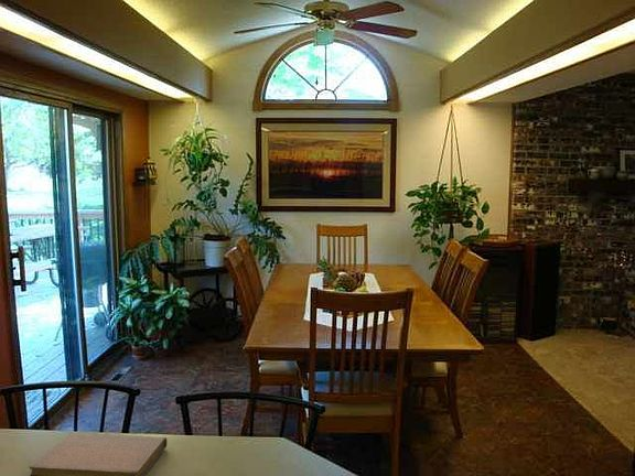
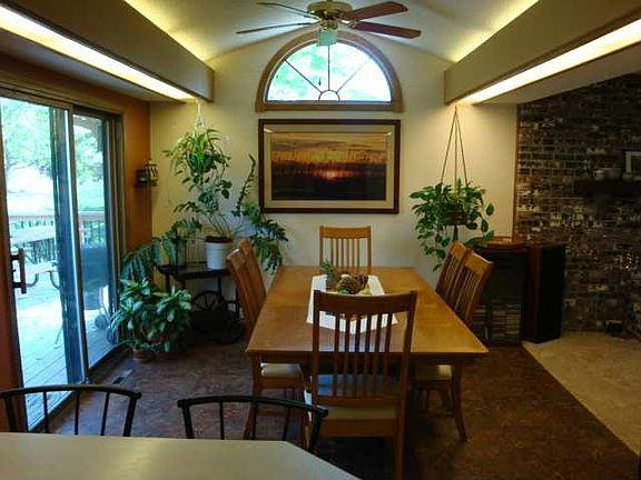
- notebook (101, 455)
